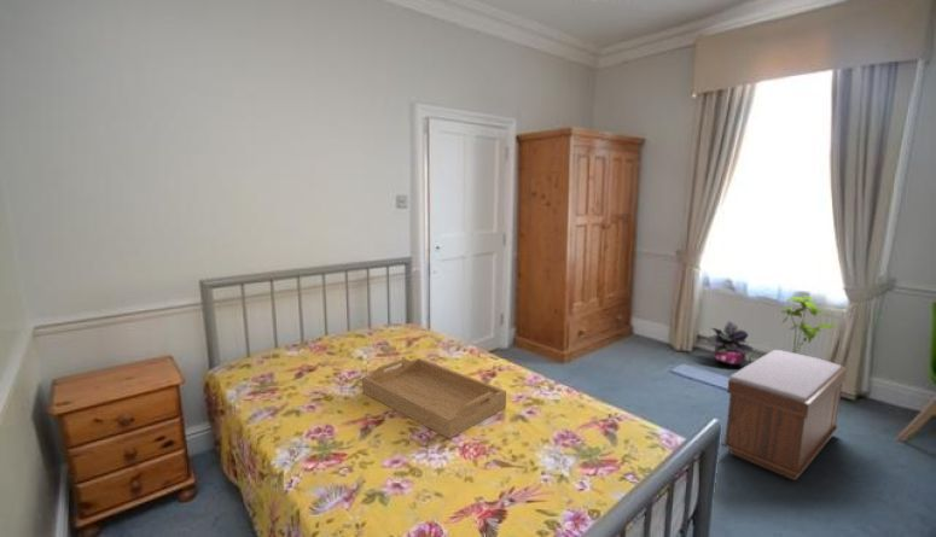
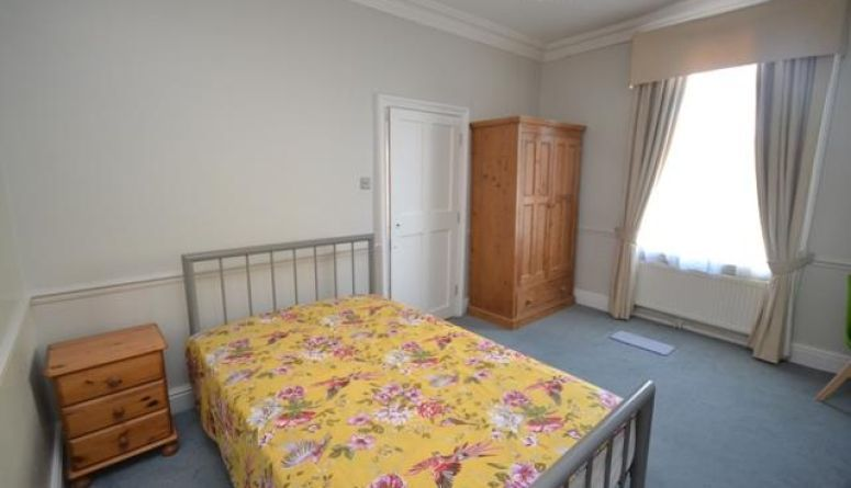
- serving tray (431, 389)
- house plant (804, 340)
- potted plant (729, 344)
- bench (784, 407)
